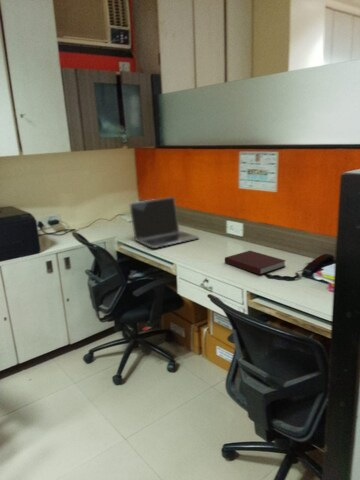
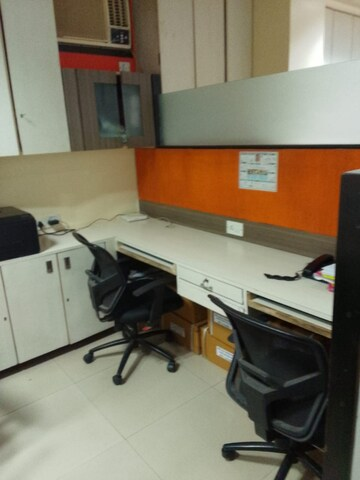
- laptop (164, 220)
- notebook (254, 261)
